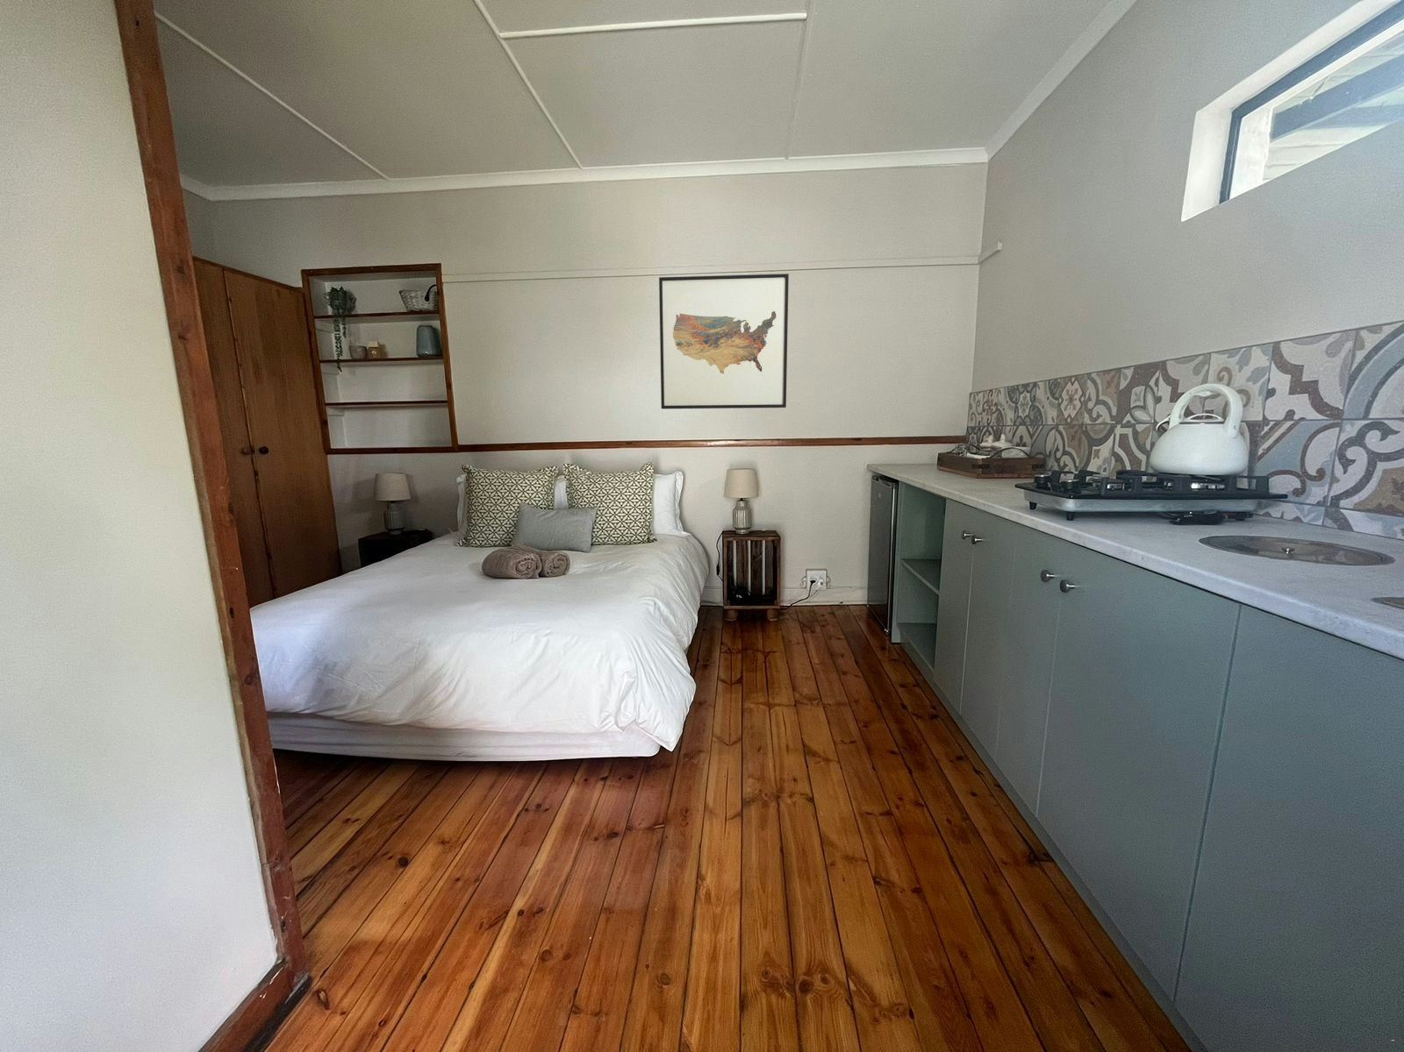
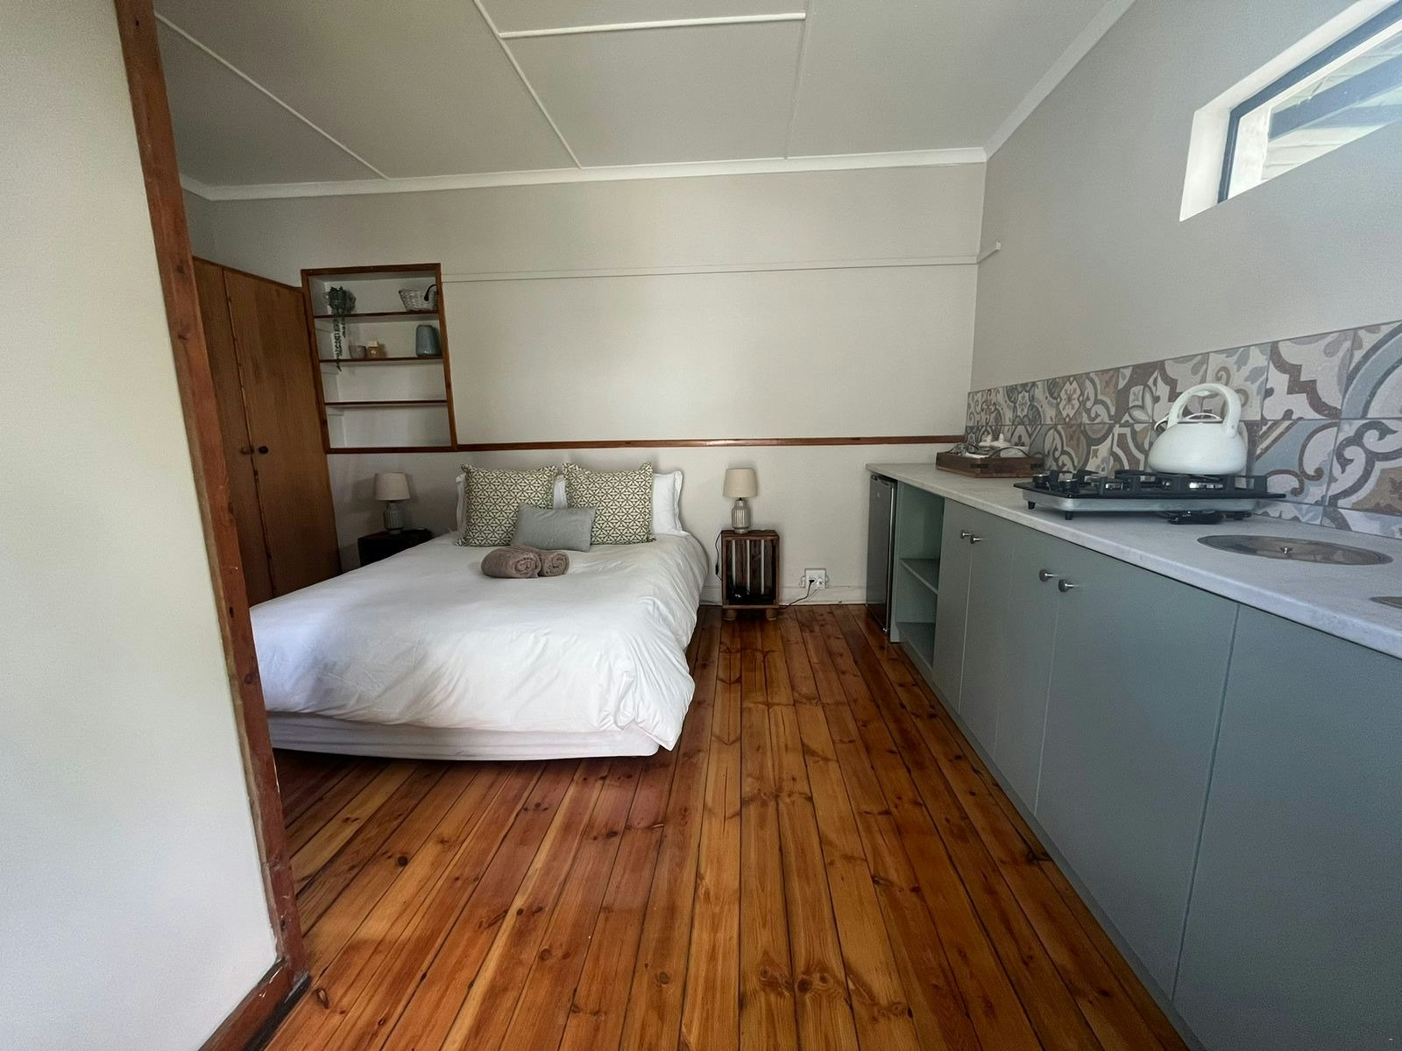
- wall art (723, 343)
